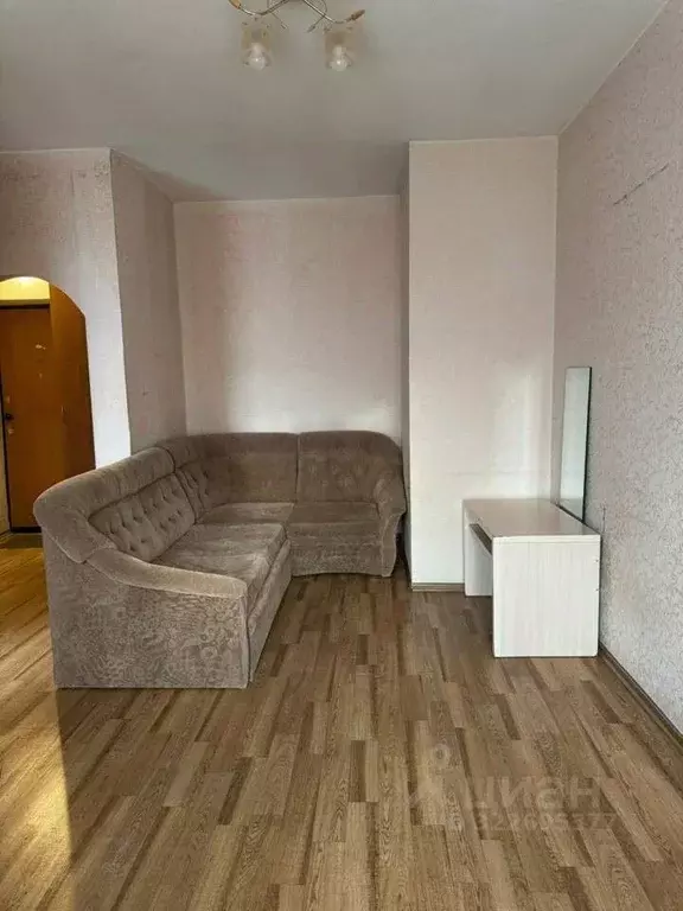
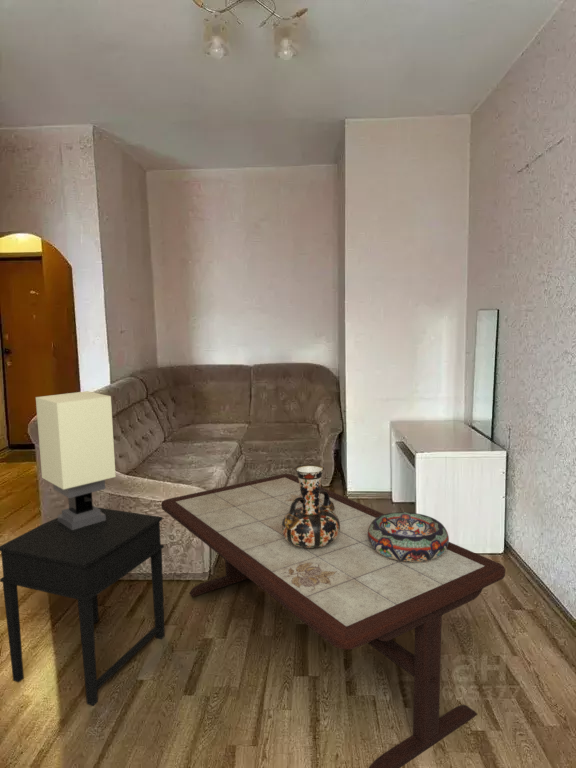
+ decorative vase (310, 504)
+ side table (88, 595)
+ table lamp (77, 459)
+ coffee table (306, 586)
+ decorative bowl (407, 535)
